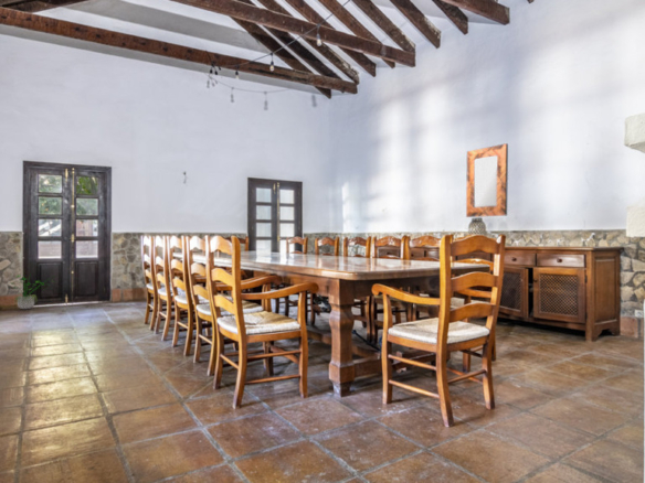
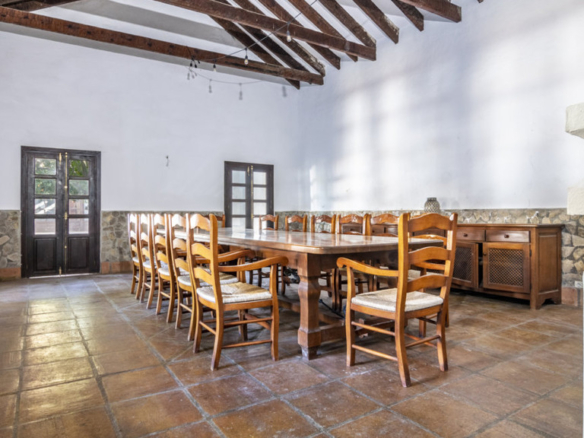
- home mirror (486, 182)
- potted plant (33, 285)
